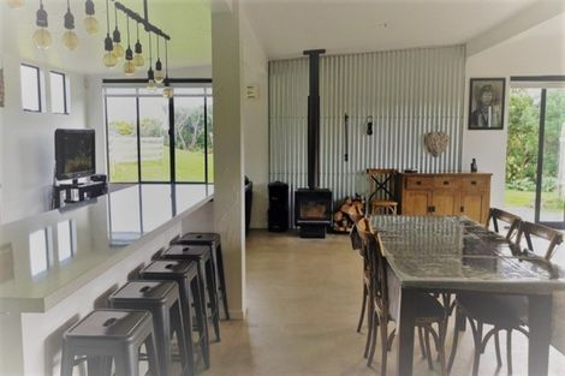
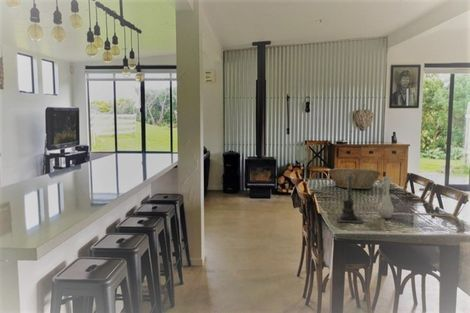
+ fruit basket (353, 175)
+ candle holder (350, 194)
+ vase (386, 197)
